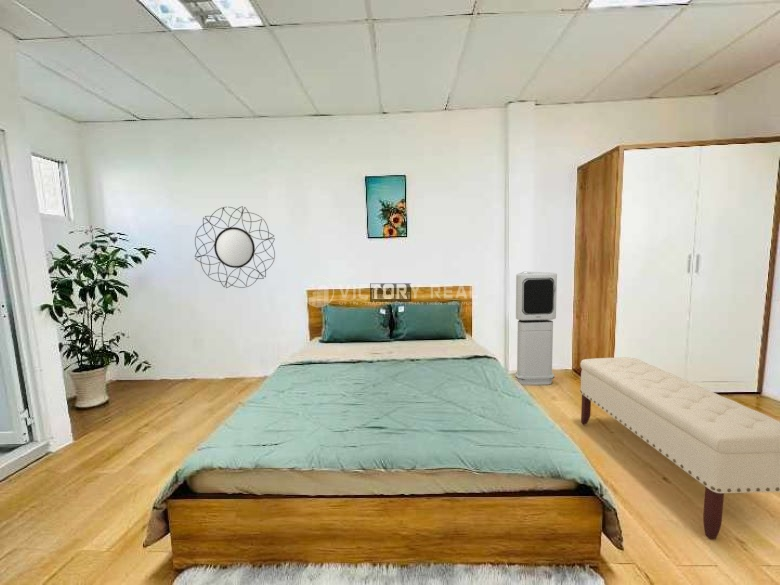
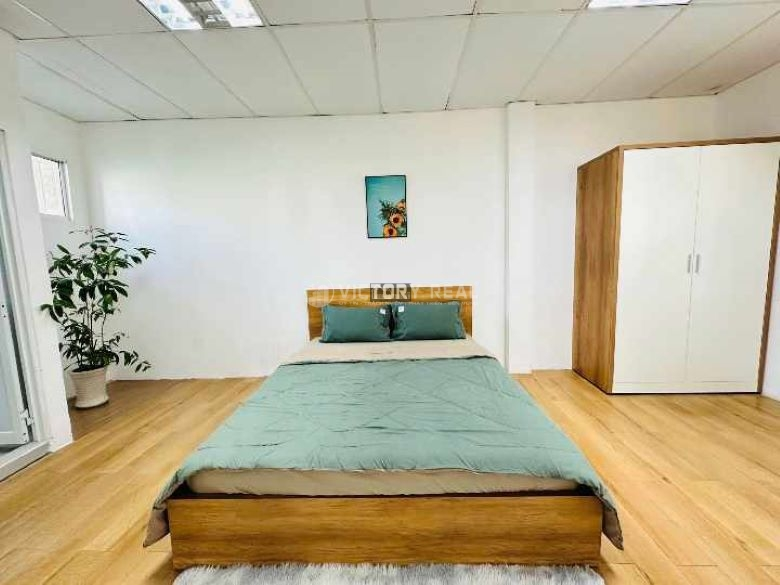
- bench (664, 425)
- home mirror (234, 247)
- air purifier (530, 326)
